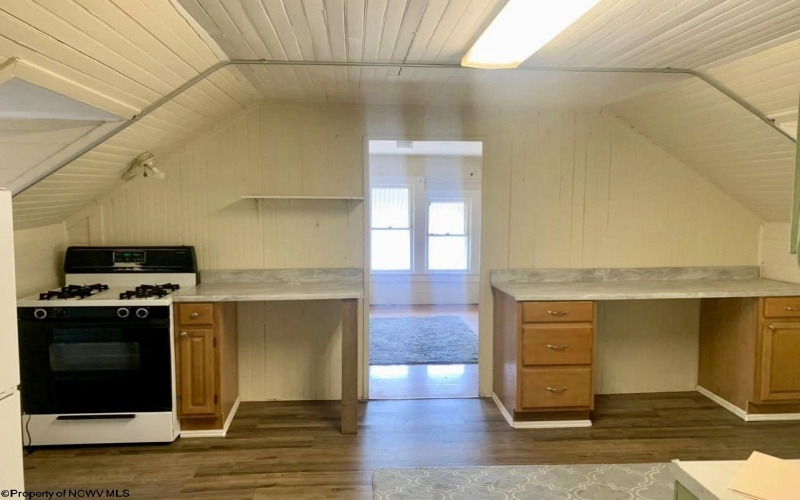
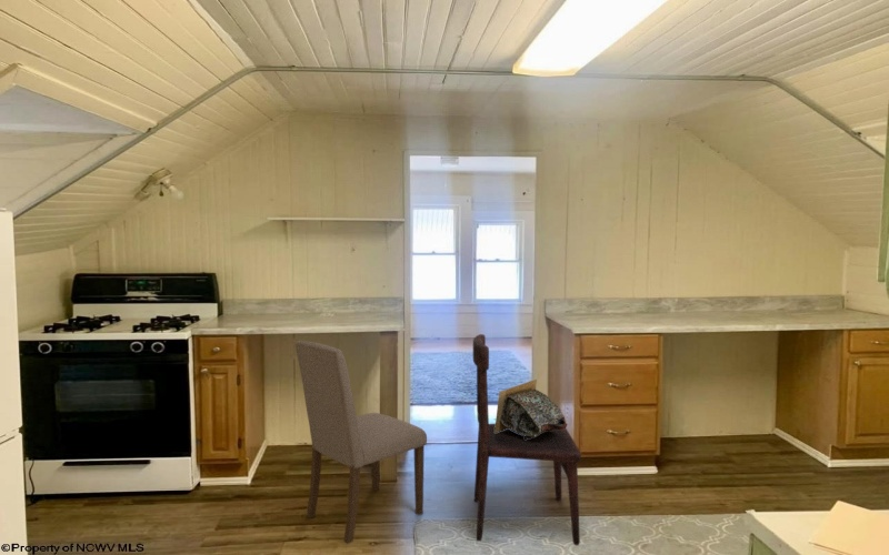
+ dining chair (362, 426)
+ tote bag (529, 407)
+ dining chair (520, 434)
